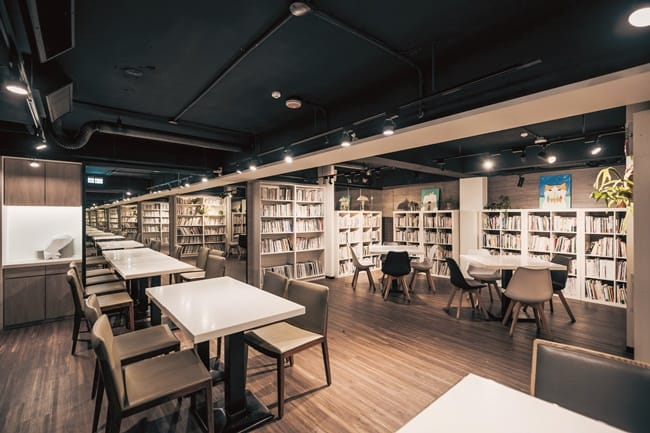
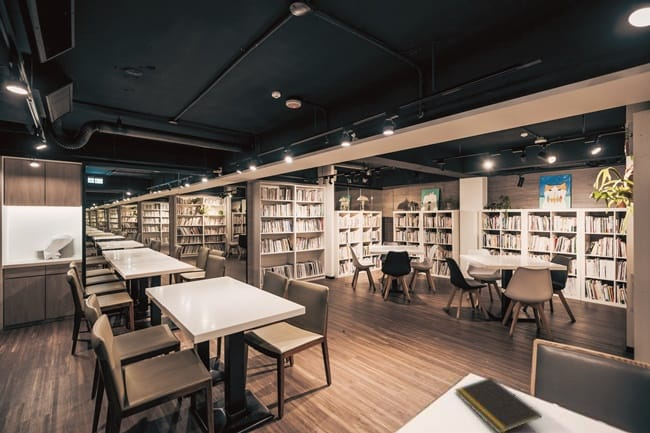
+ notepad (494, 402)
